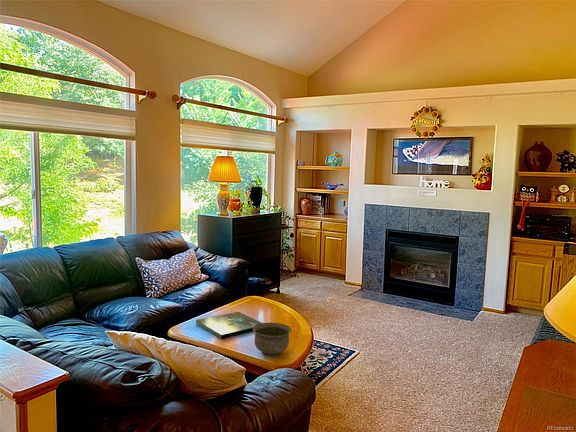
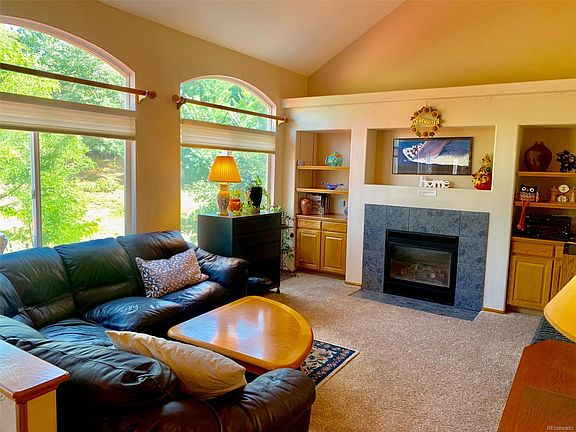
- board game (230, 322)
- bowl (271, 340)
